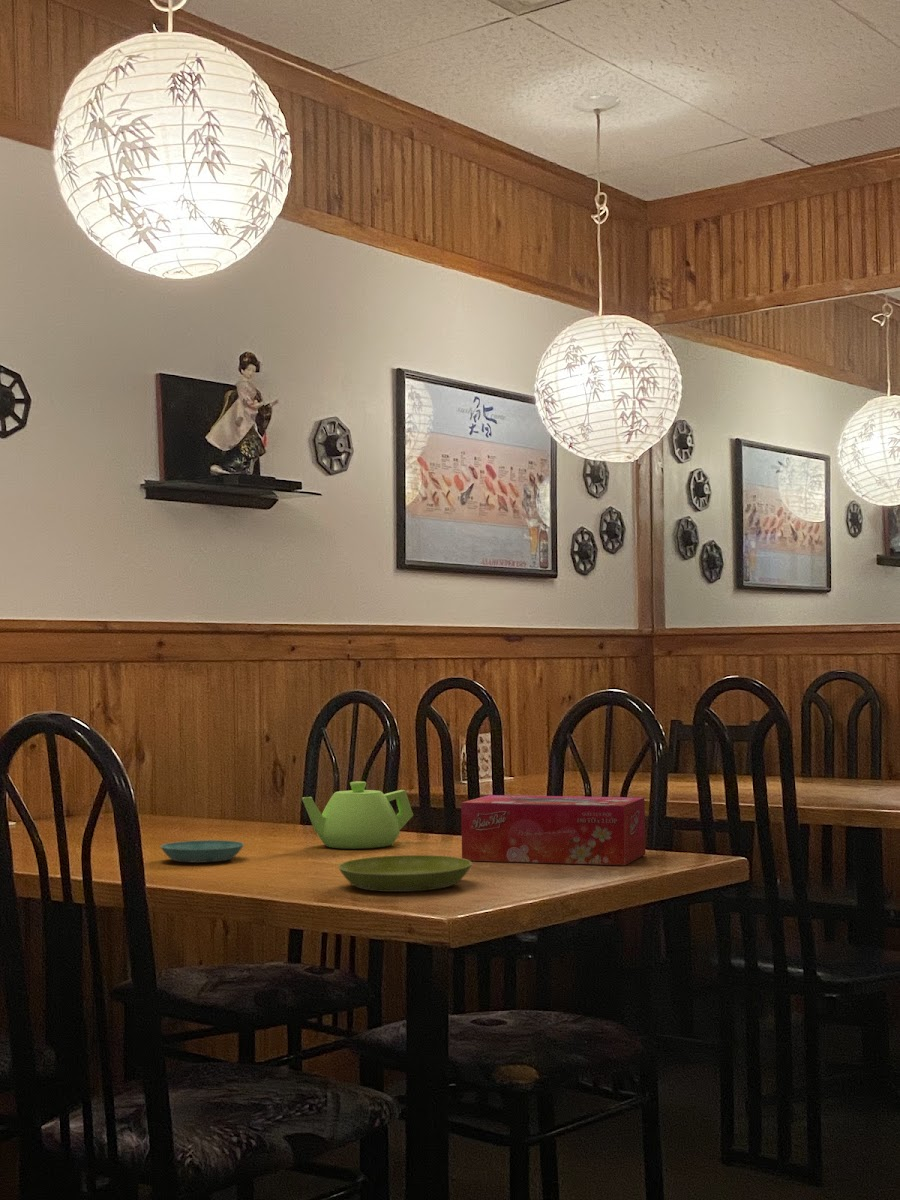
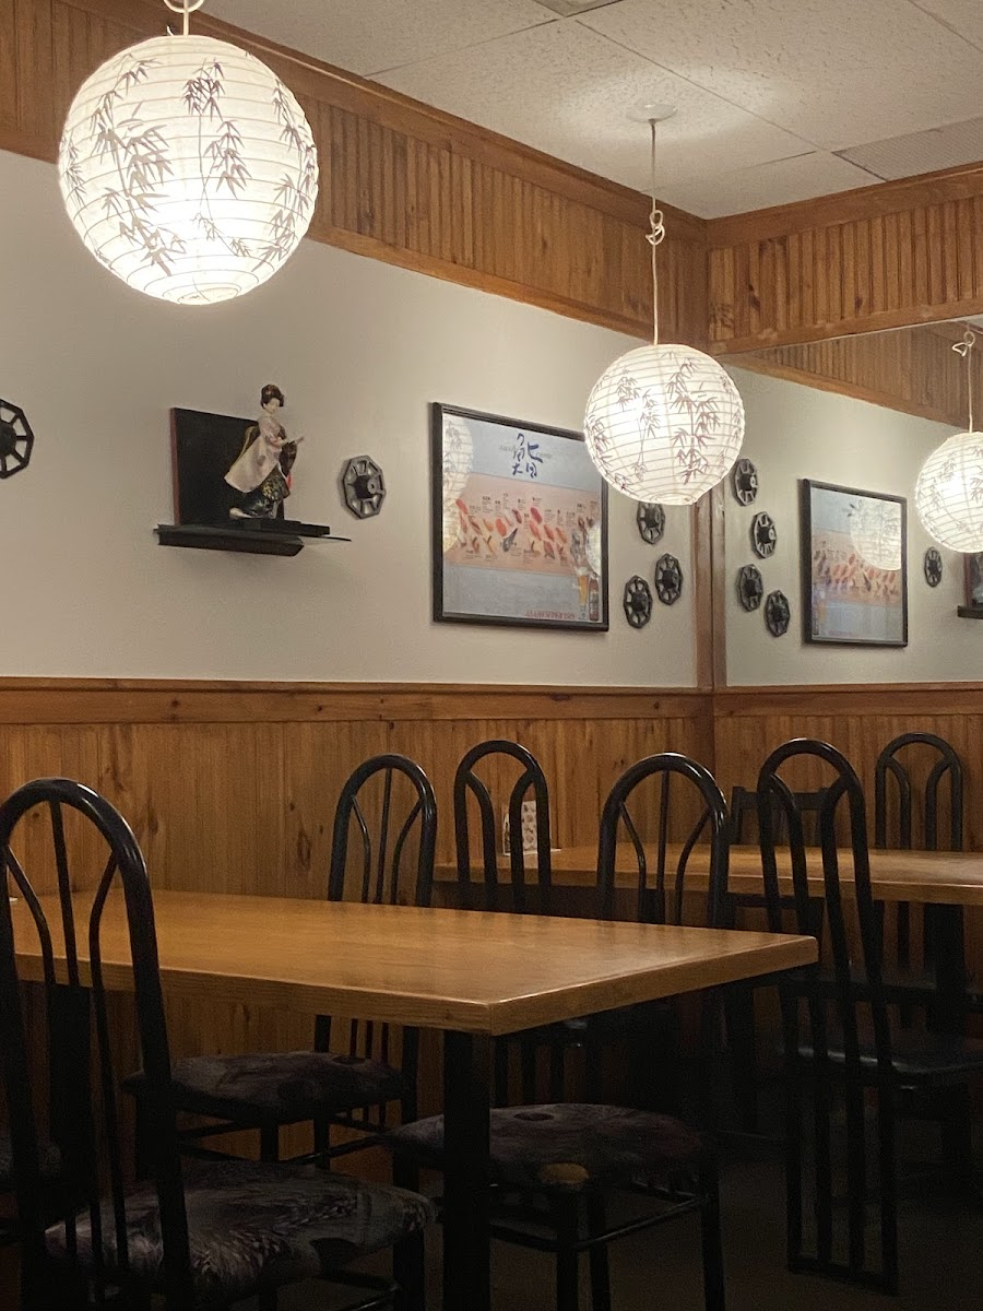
- teapot (358, 813)
- tissue box (553, 828)
- saucer (202, 851)
- saucer (405, 873)
